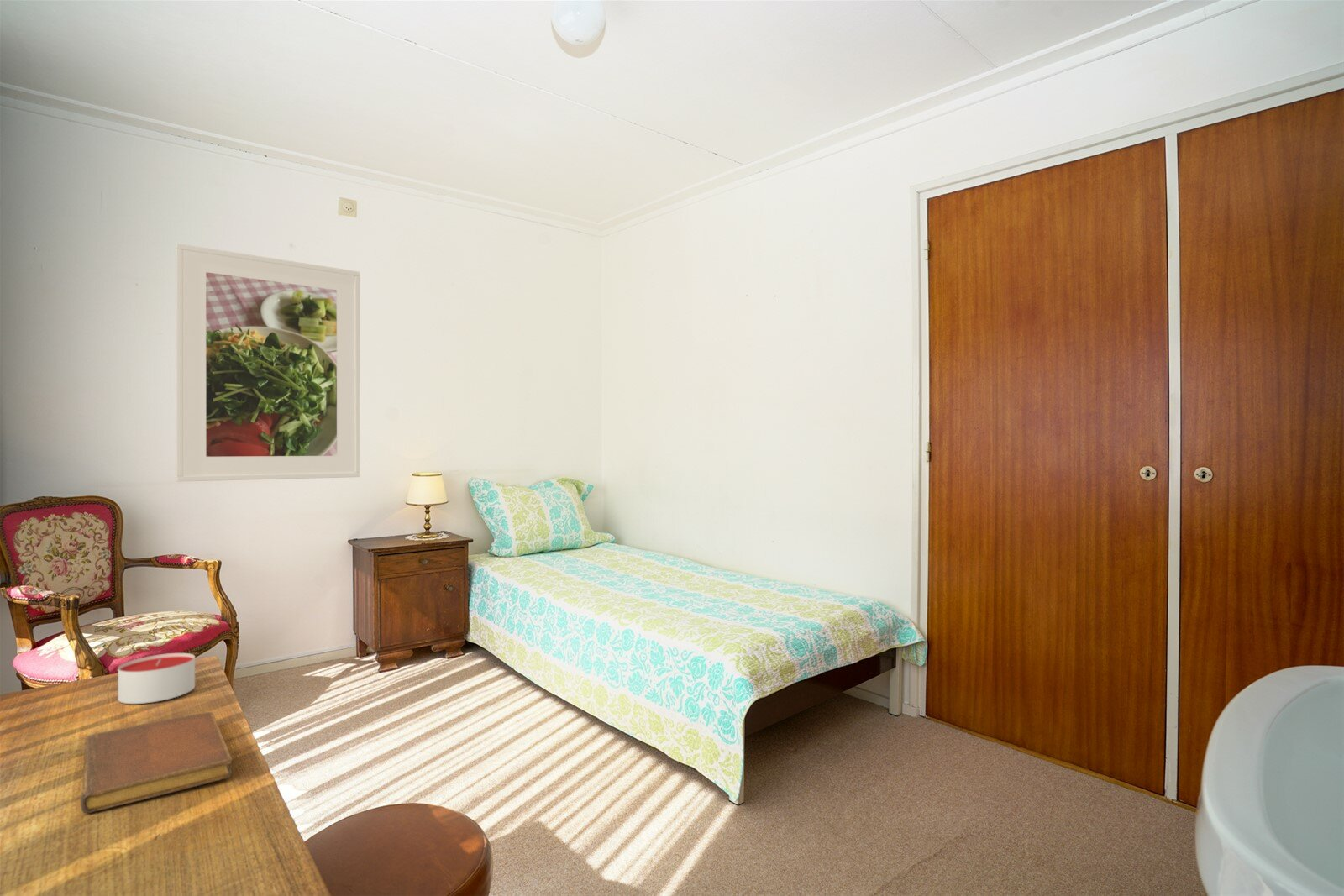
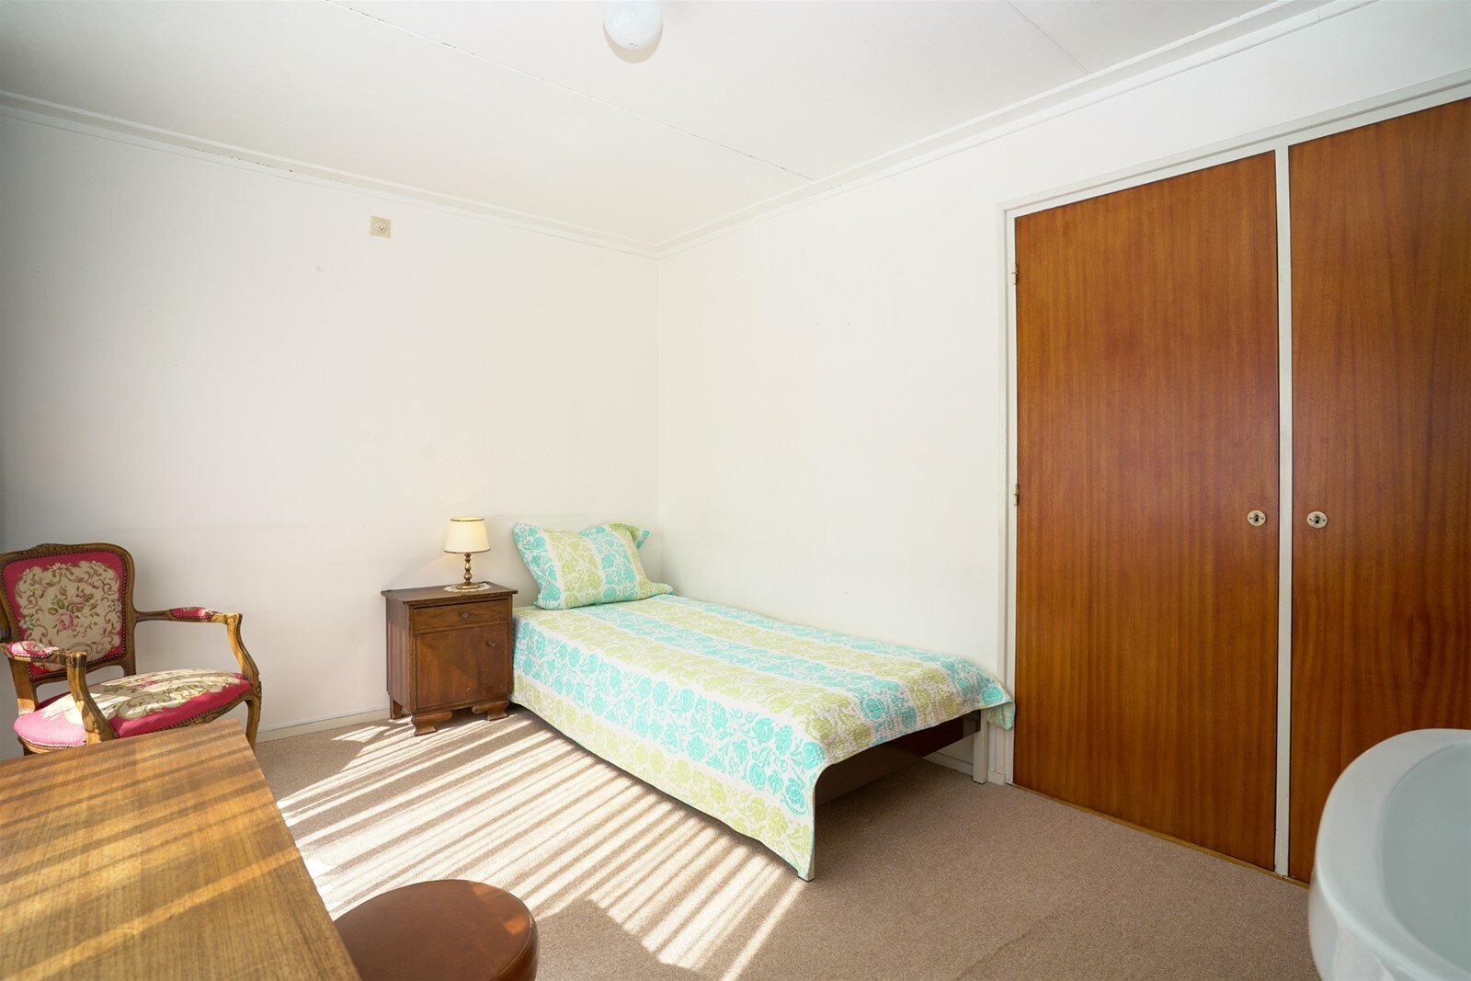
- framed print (274, 369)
- candle (157, 676)
- notebook (155, 755)
